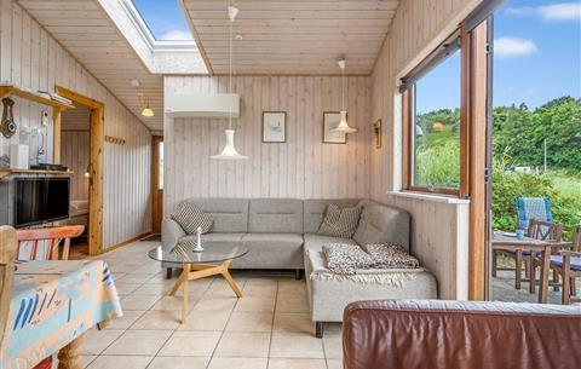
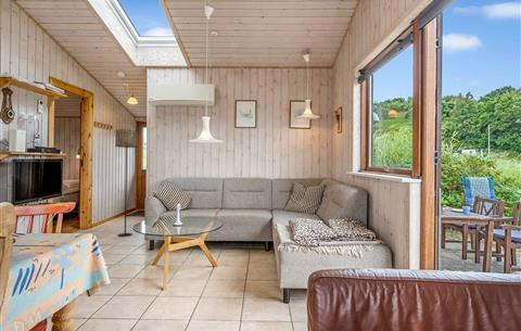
+ floor lamp (126, 182)
